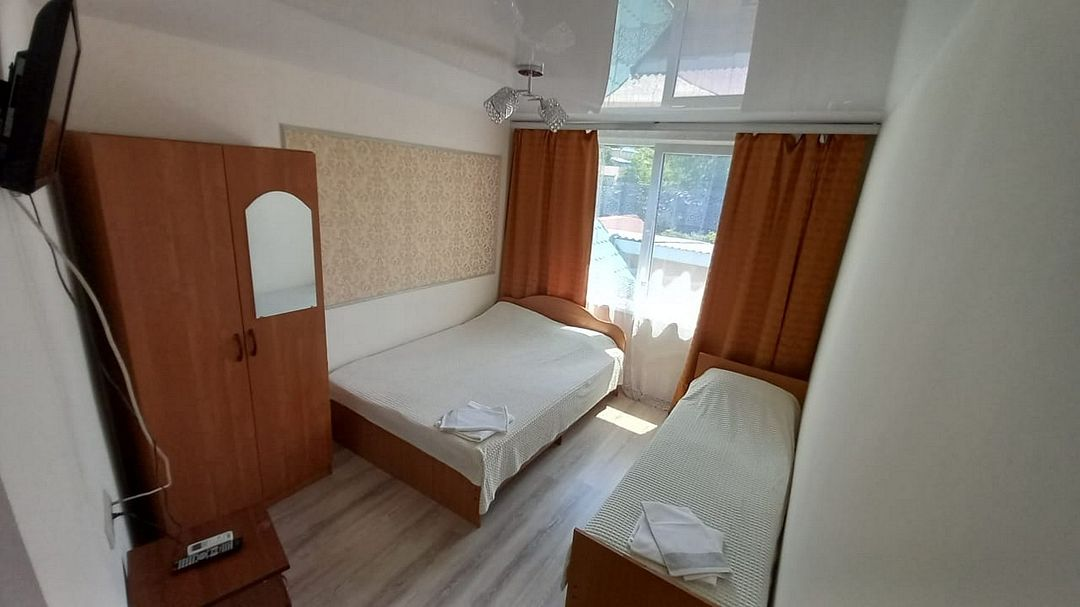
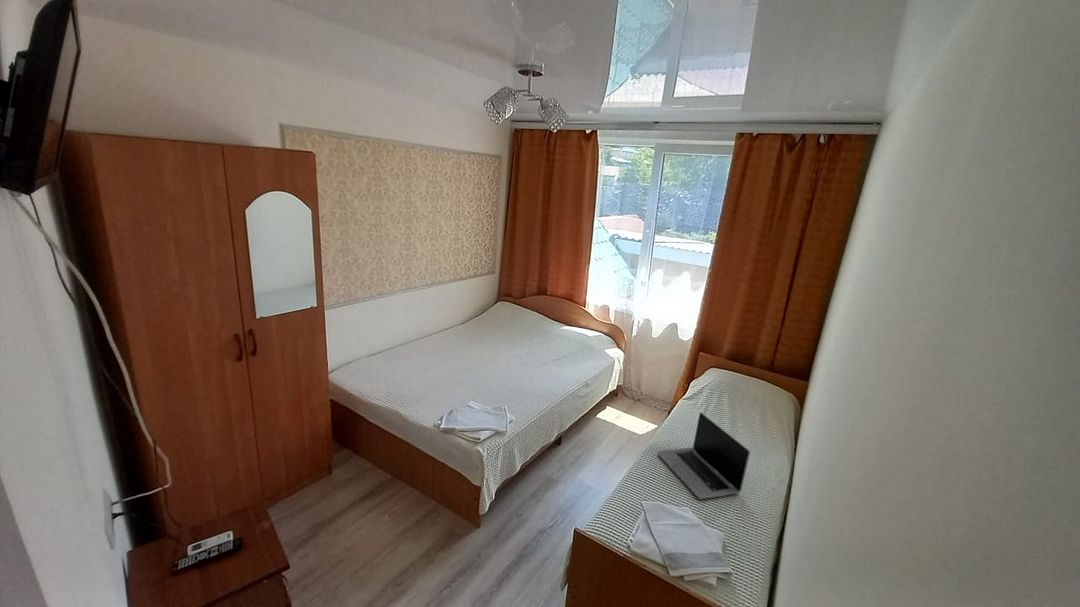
+ laptop (700, 452)
